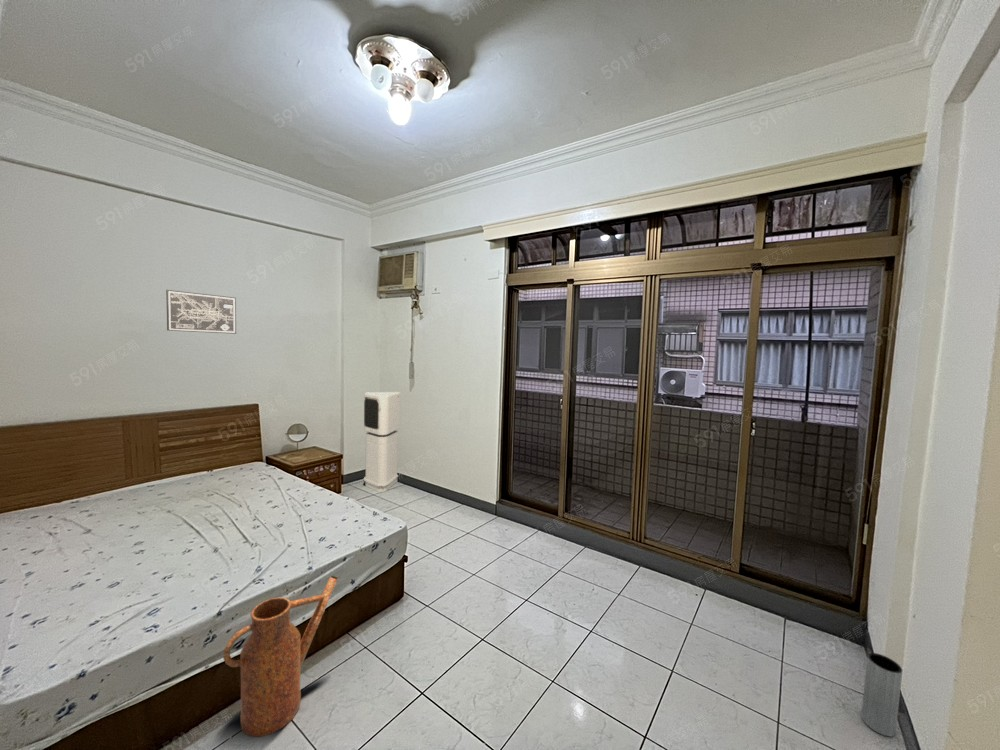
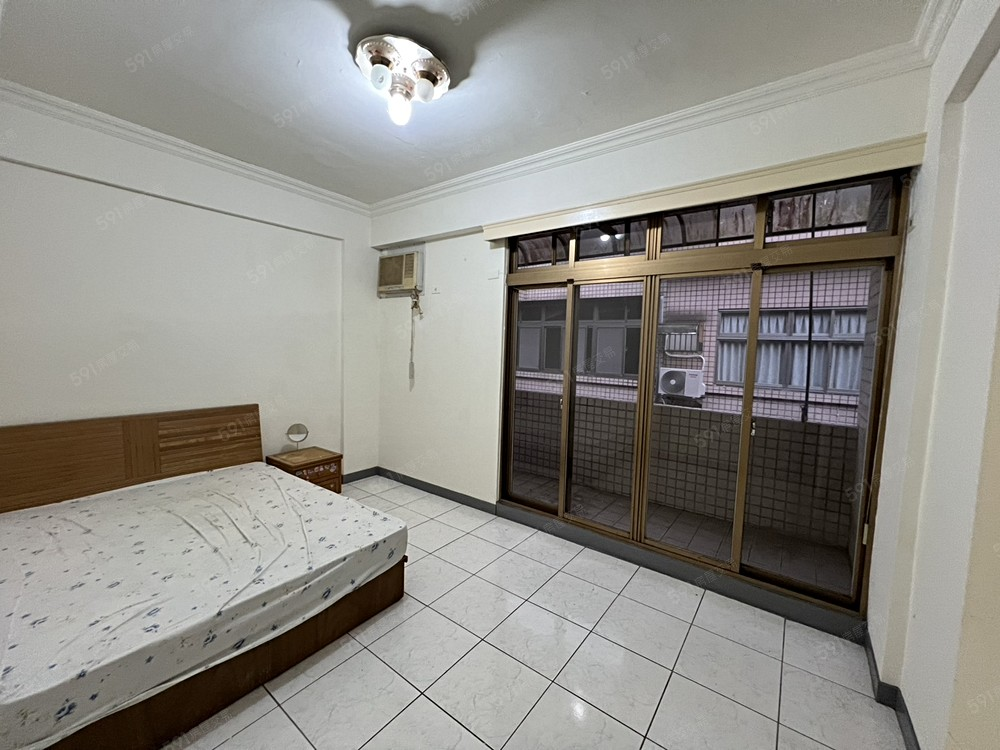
- vase (881, 693)
- watering can (286, 650)
- air purifier (385, 439)
- wall art (203, 313)
